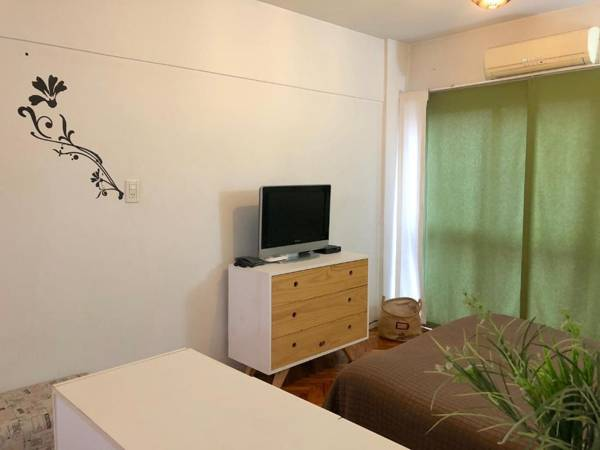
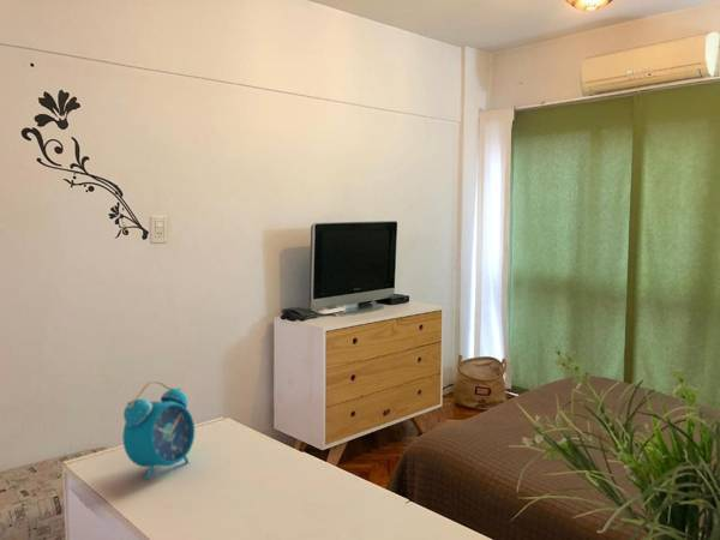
+ alarm clock (161, 425)
